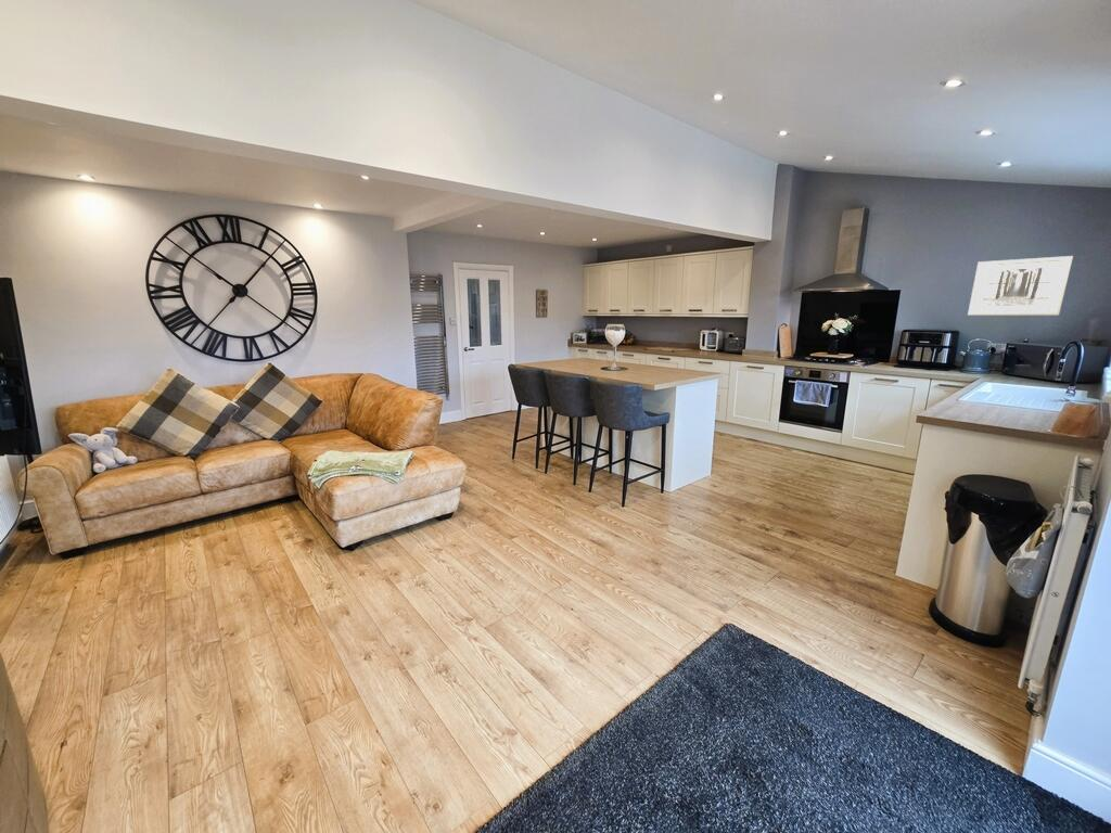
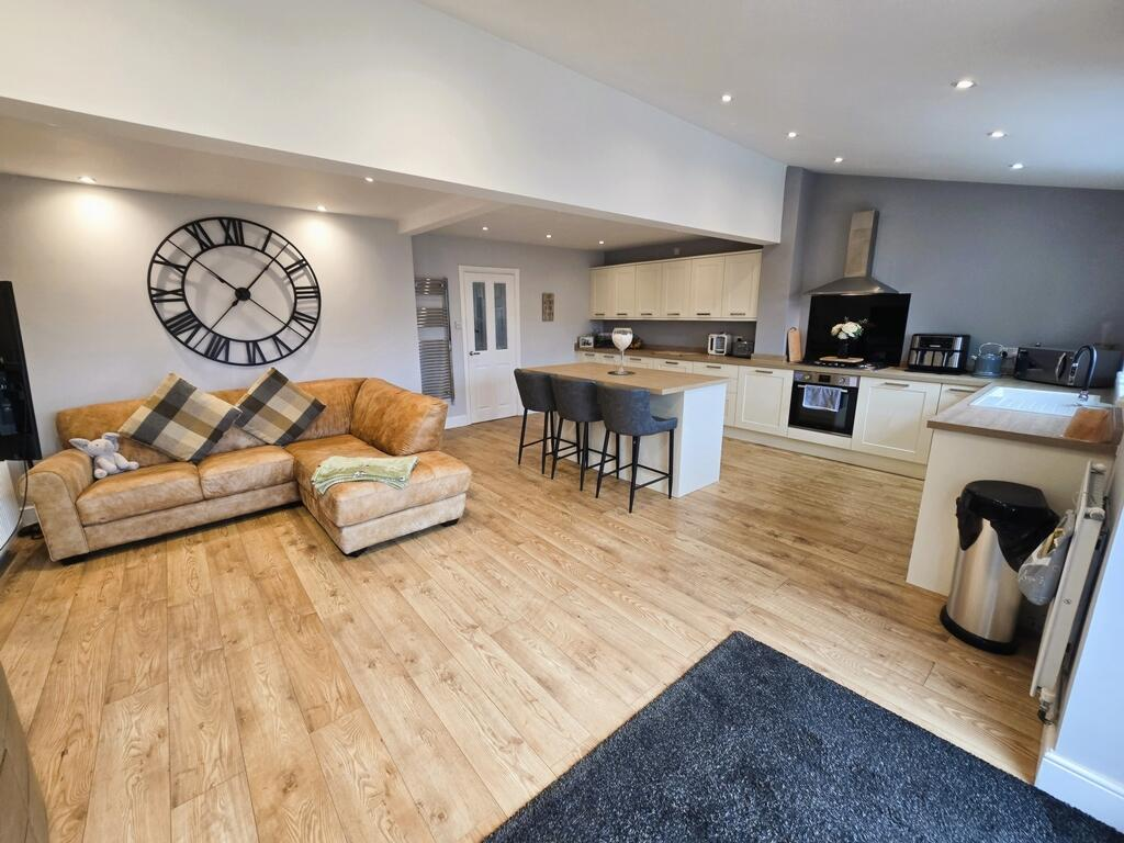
- wall art (1017, 287)
